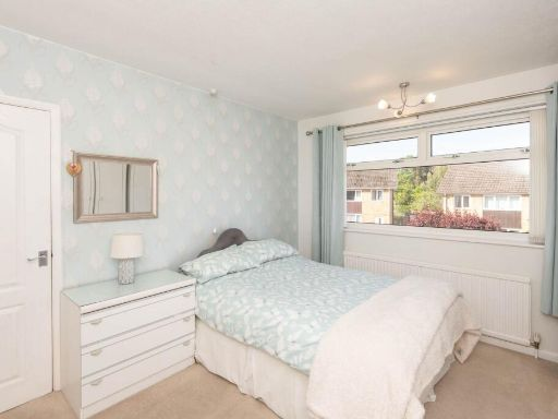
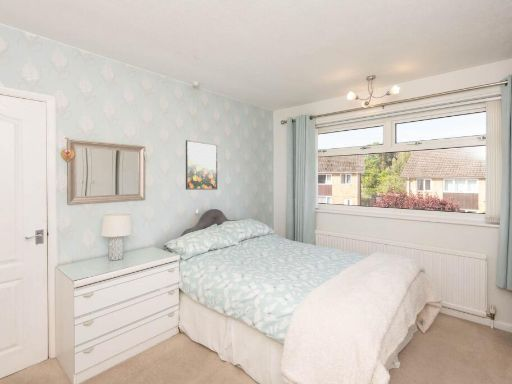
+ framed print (202, 166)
